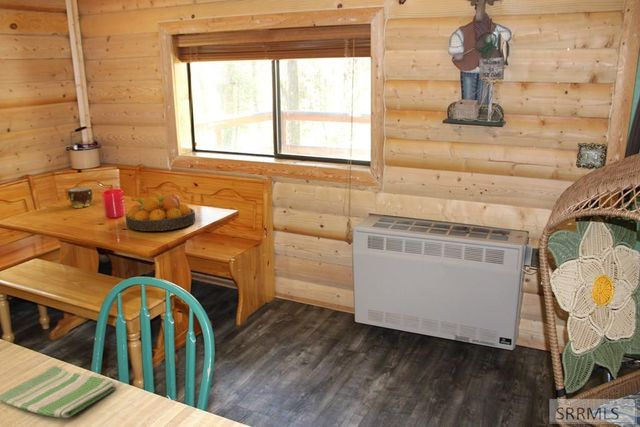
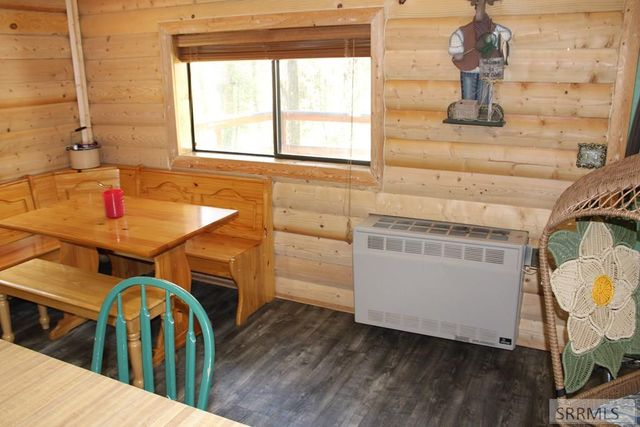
- fruit bowl (160, 208)
- dish towel (58, 390)
- cup (80, 198)
